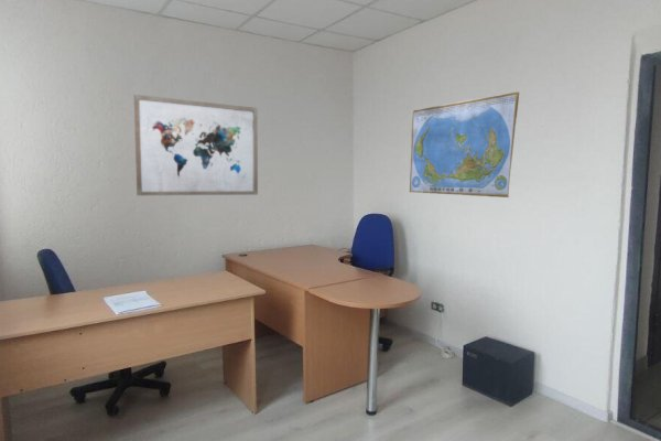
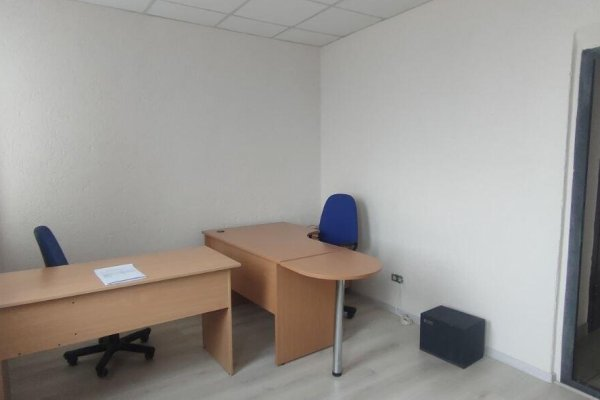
- world map (456, 149)
- wall art (201, 149)
